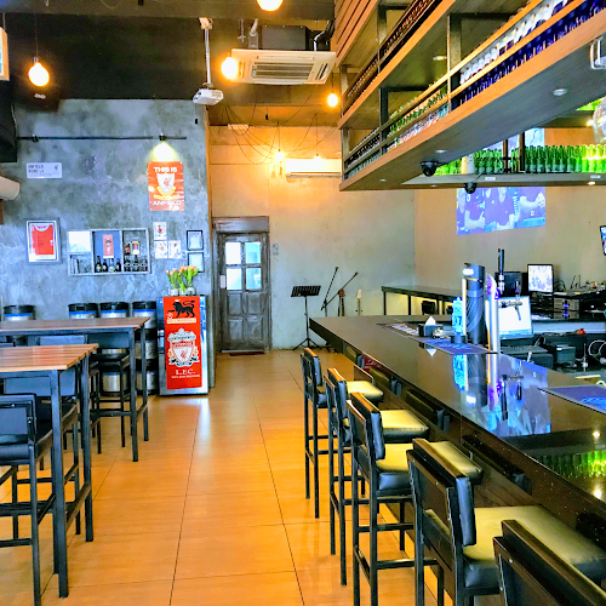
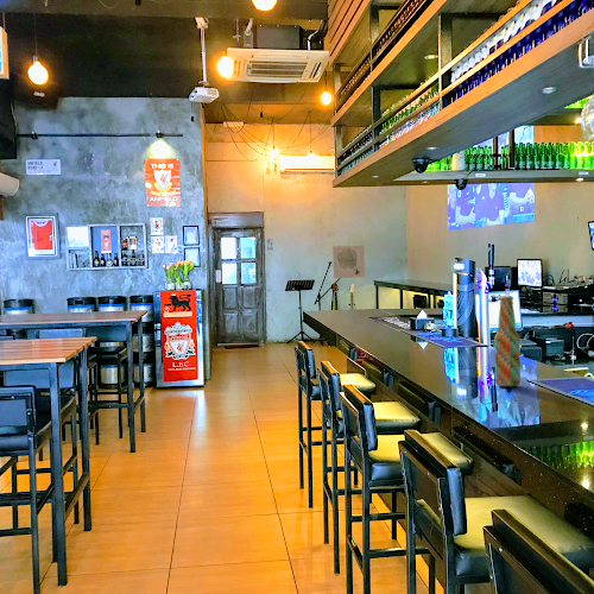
+ beer bottle (506, 341)
+ wall art (348, 261)
